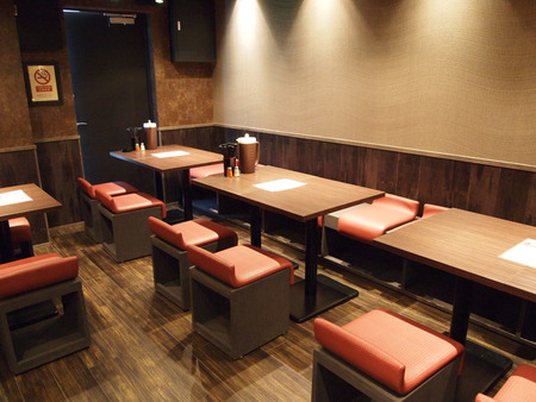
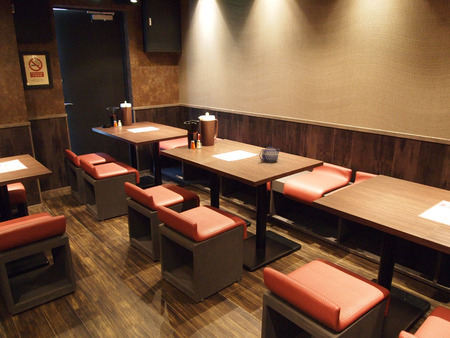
+ teapot (269, 153)
